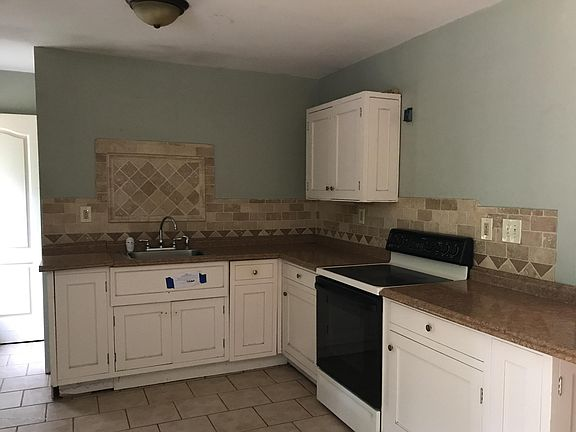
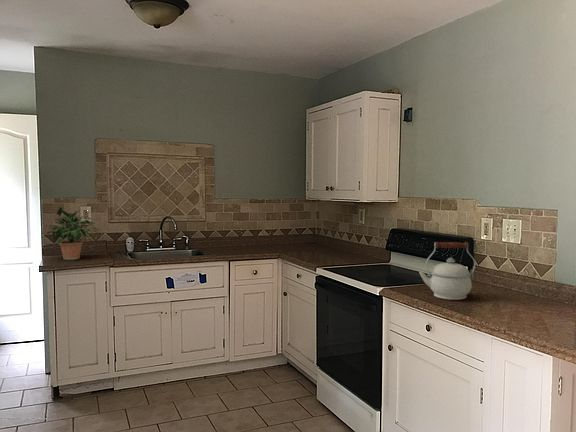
+ potted plant (74, 232)
+ kettle (447, 269)
